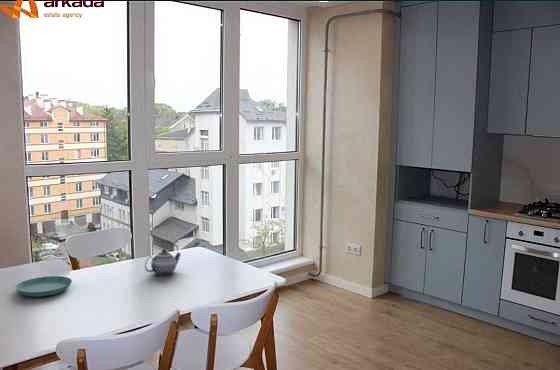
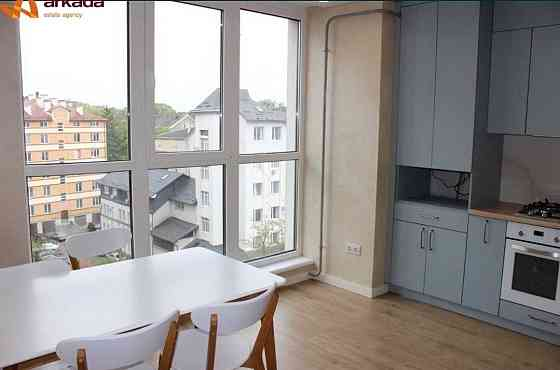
- teapot (163, 261)
- saucer (44, 286)
